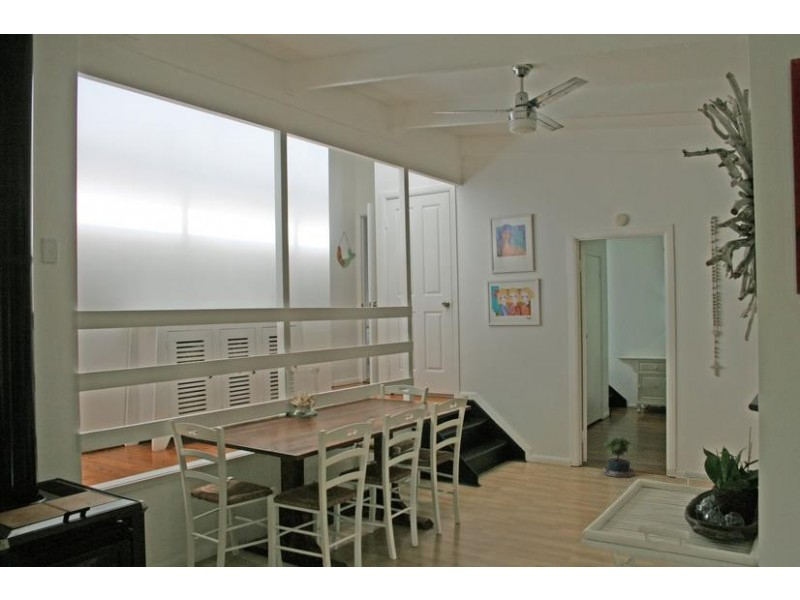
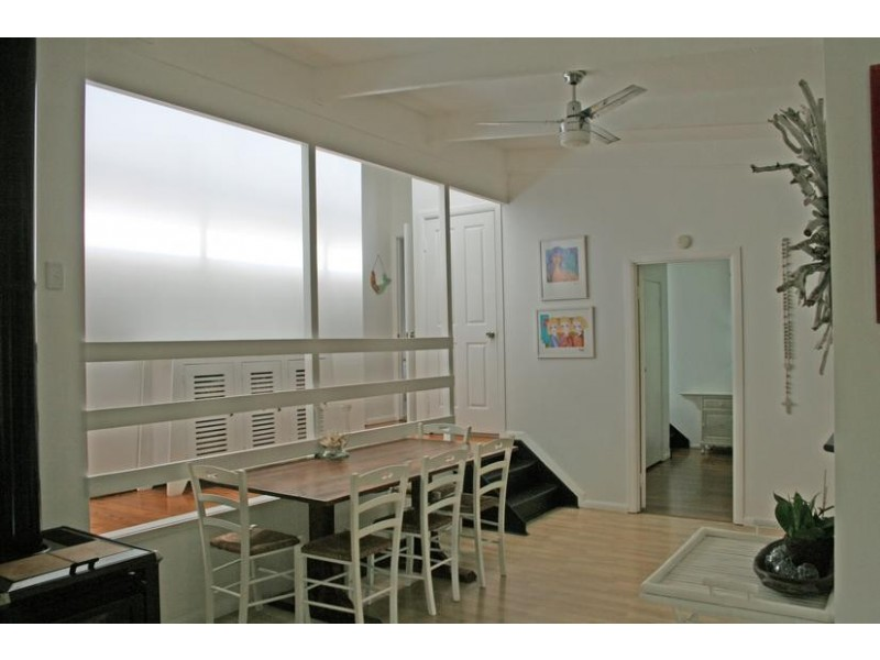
- potted plant (617, 454)
